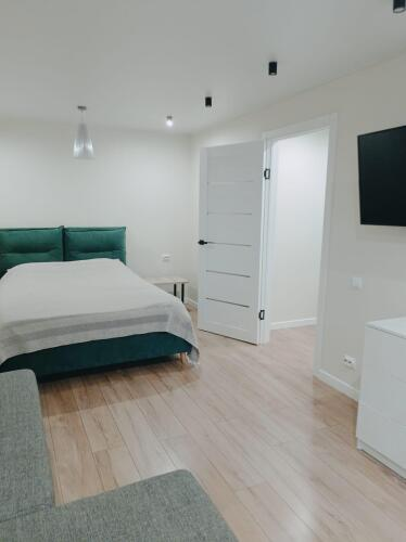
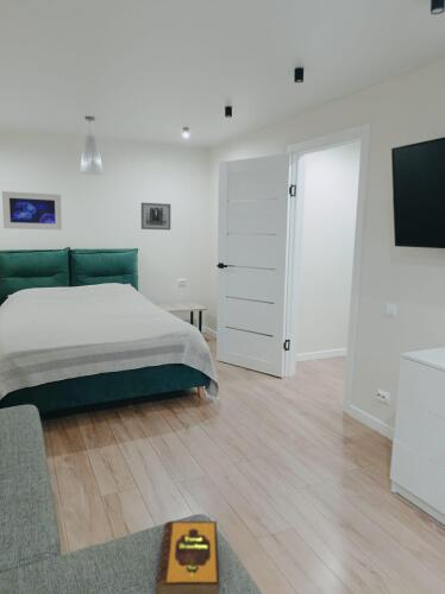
+ wall art (156, 216)
+ hardback book (188, 556)
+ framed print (32, 210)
